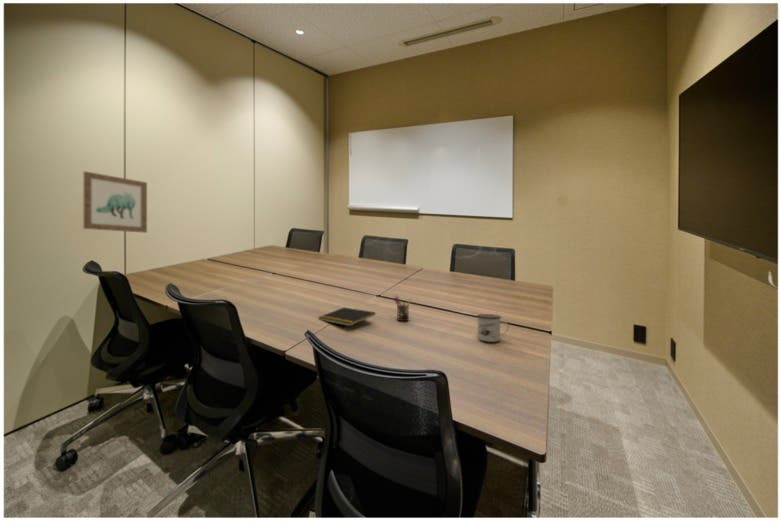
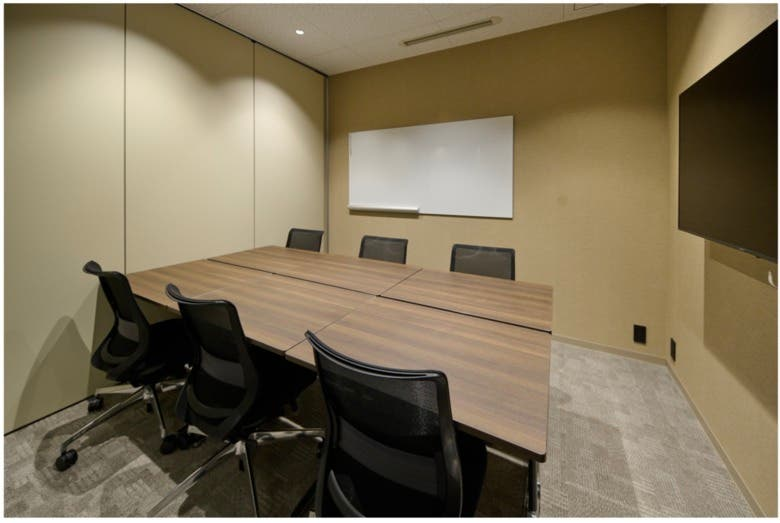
- wall art (117, 204)
- mug (492, 328)
- notepad (346, 316)
- pen holder (402, 307)
